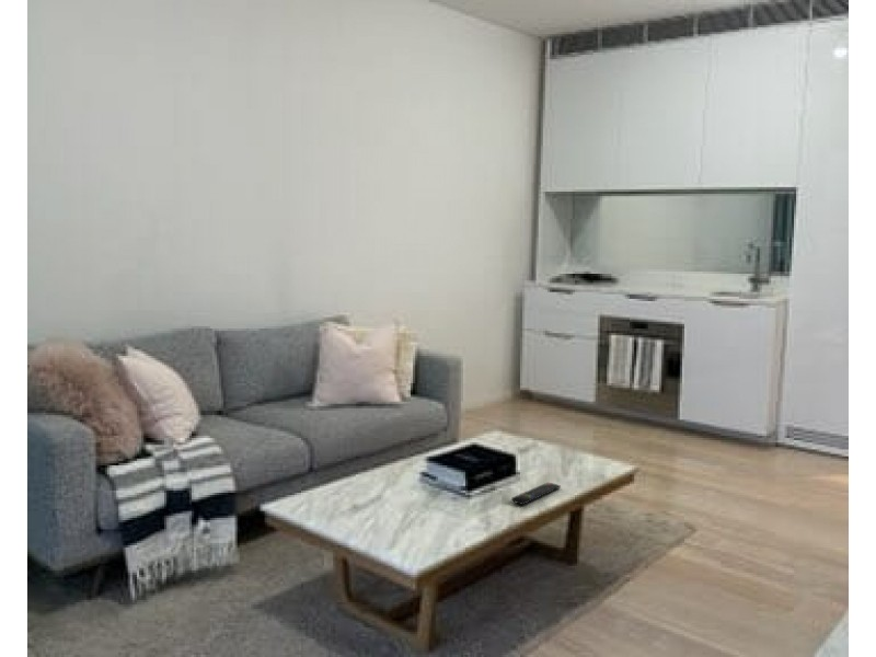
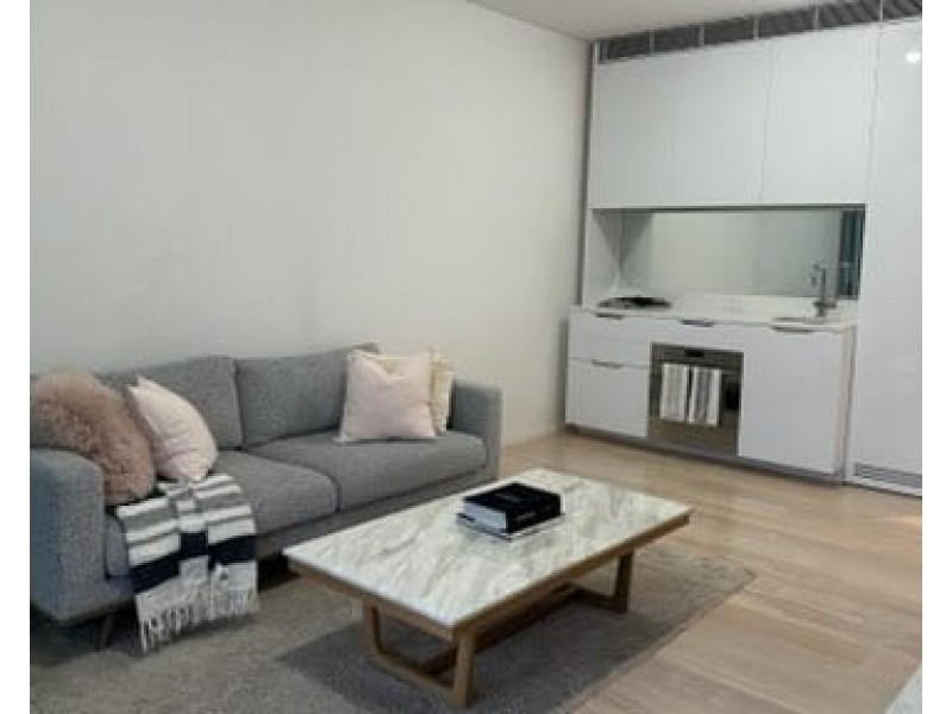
- remote control (537, 493)
